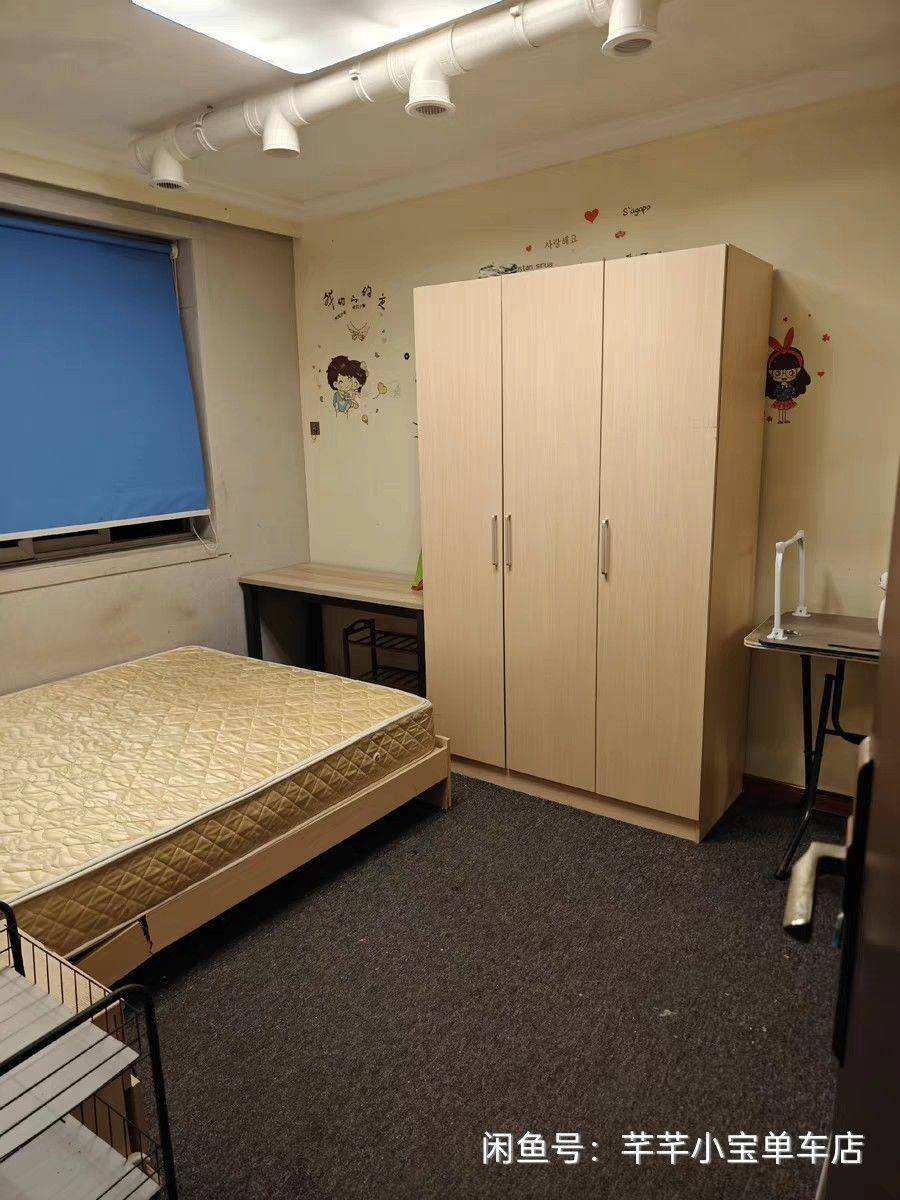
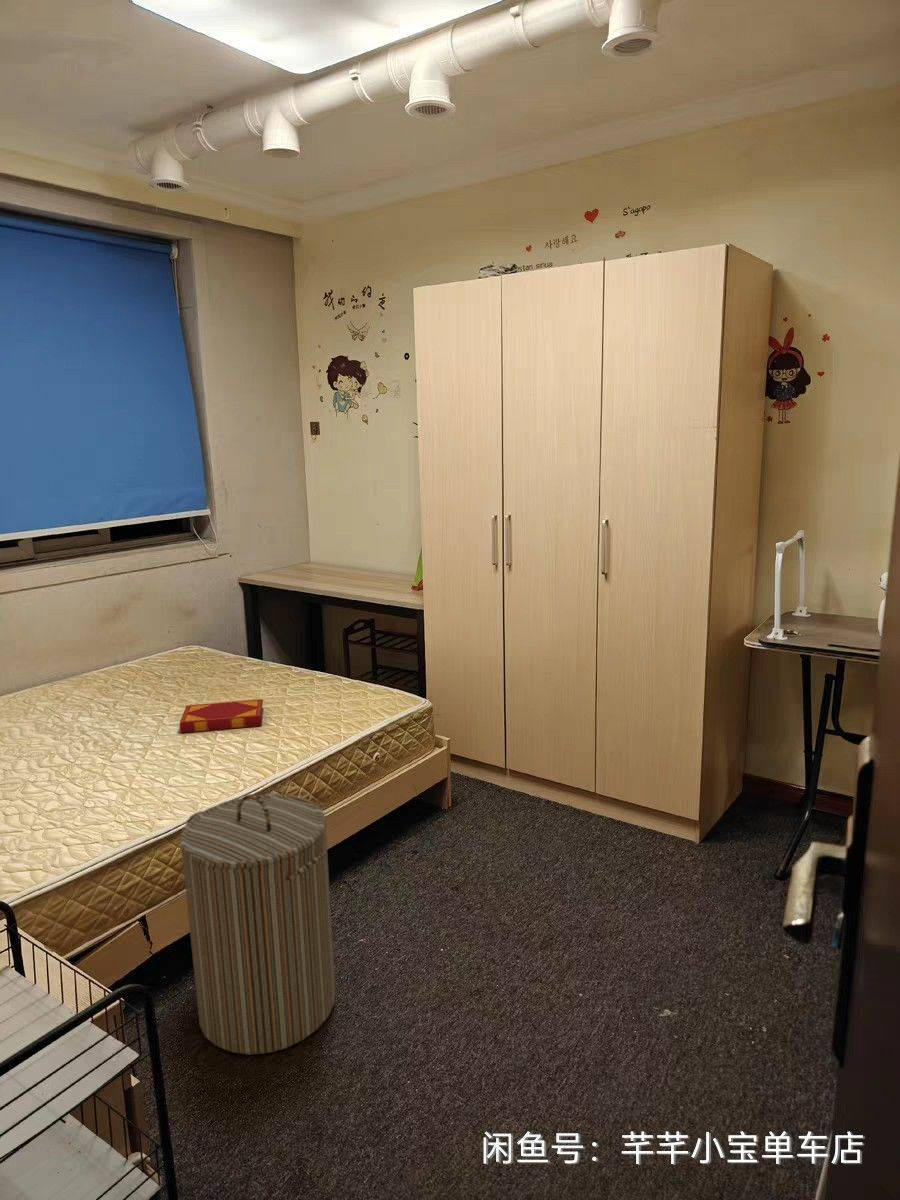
+ hardback book (223, 715)
+ laundry hamper (260, 903)
